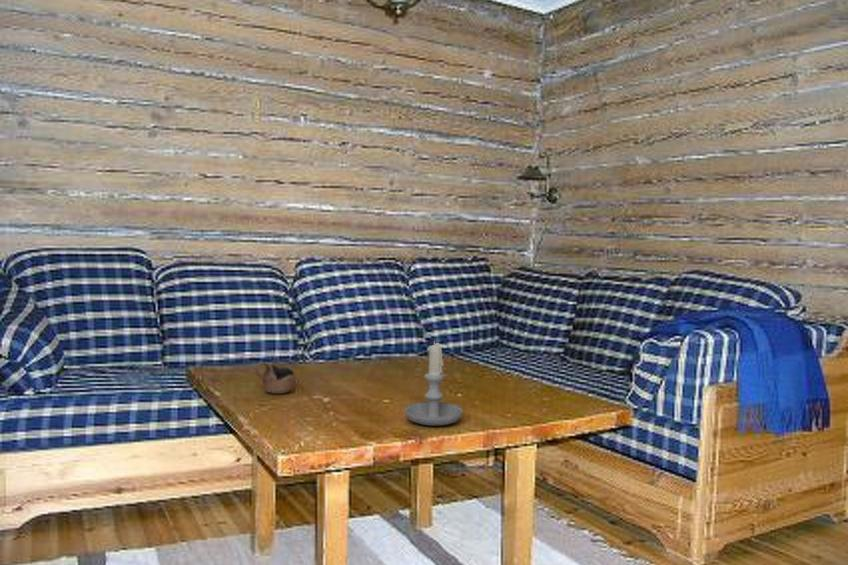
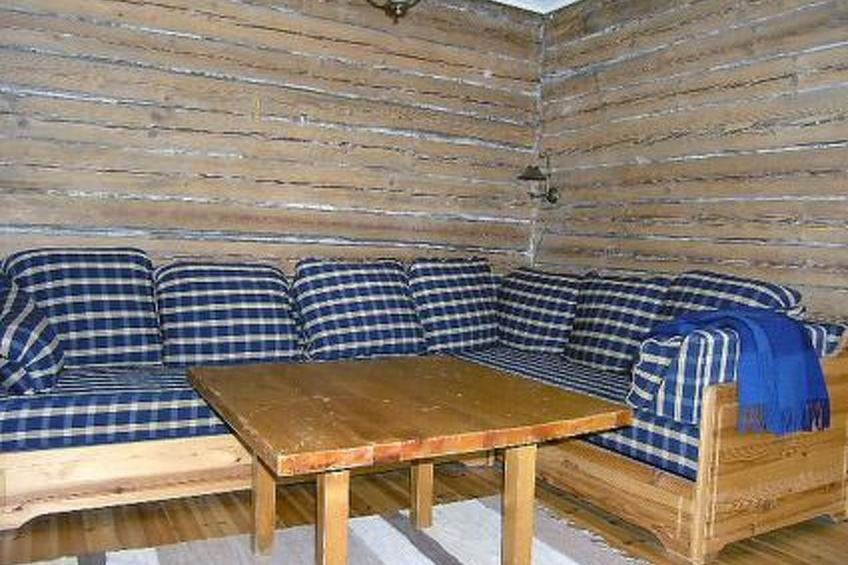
- cup (274, 375)
- candle (434, 381)
